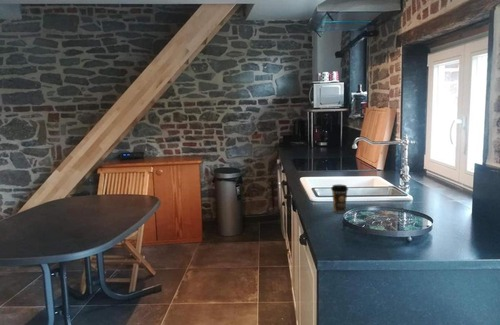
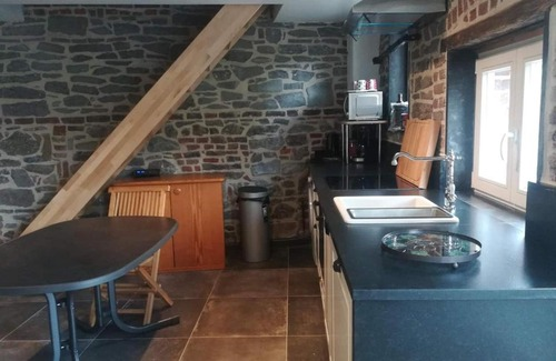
- coffee cup (339, 198)
